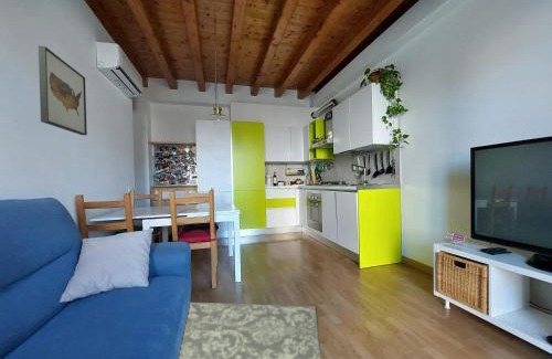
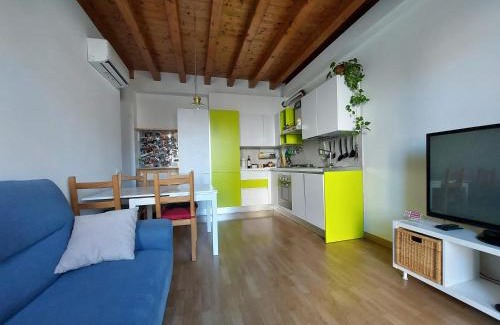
- rug (229, 327)
- wall art (65, 96)
